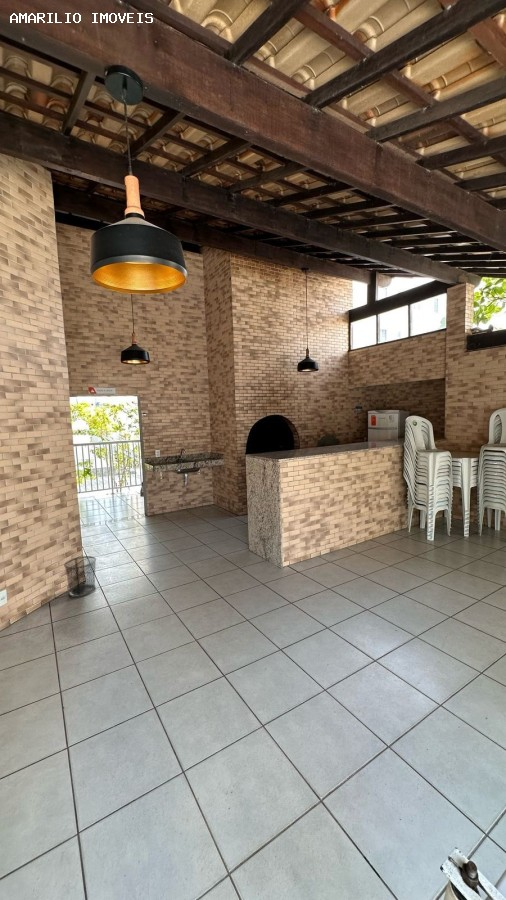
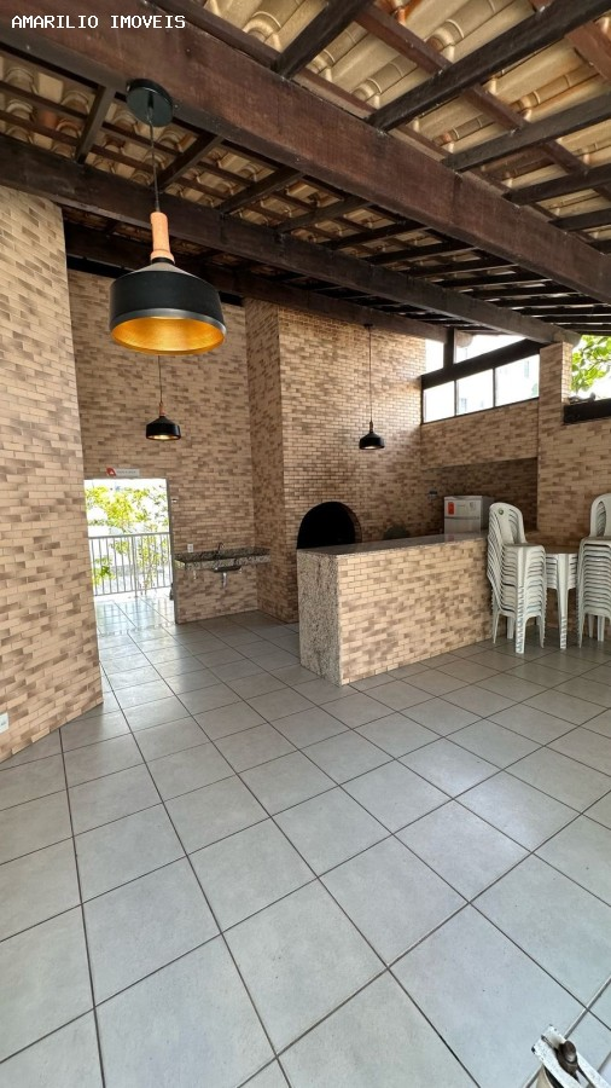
- waste bin (81, 575)
